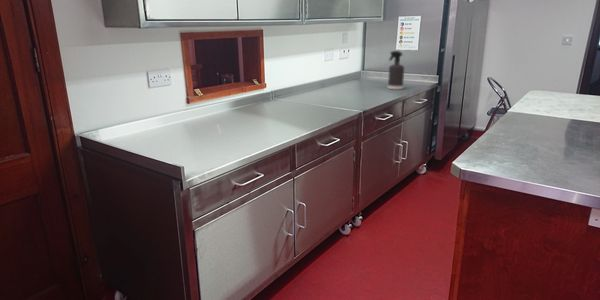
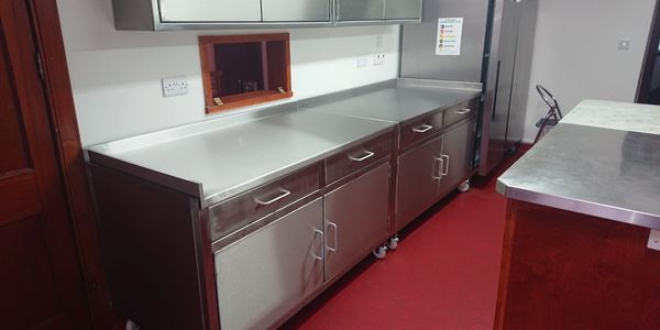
- spray bottle (395, 69)
